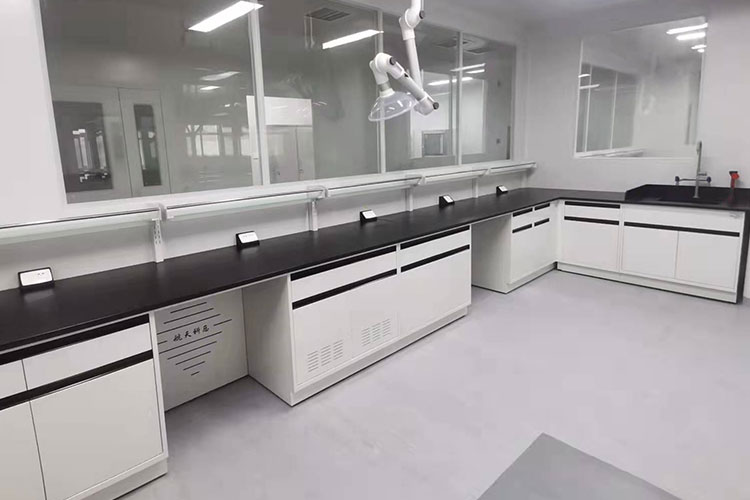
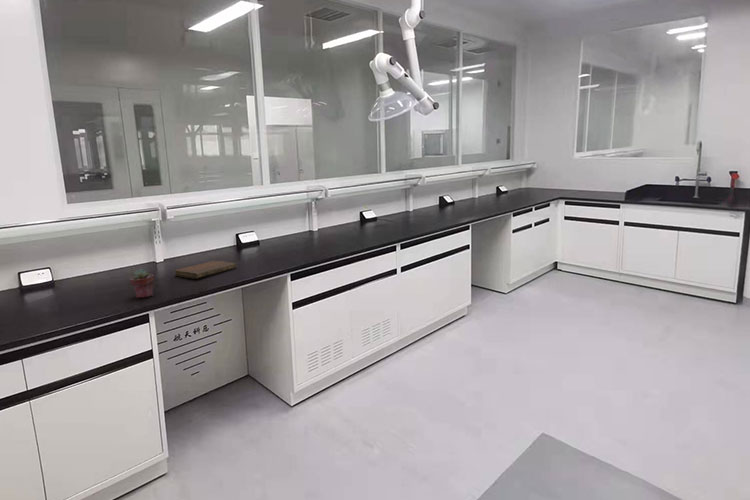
+ notebook (206, 269)
+ potted succulent (142, 282)
